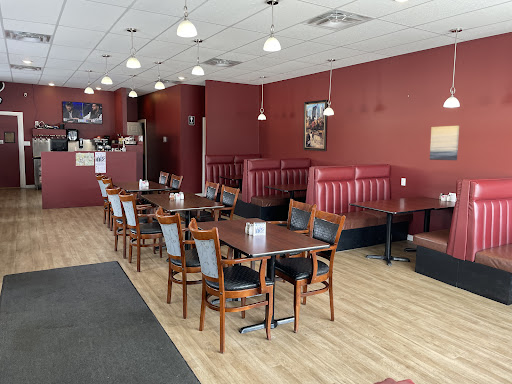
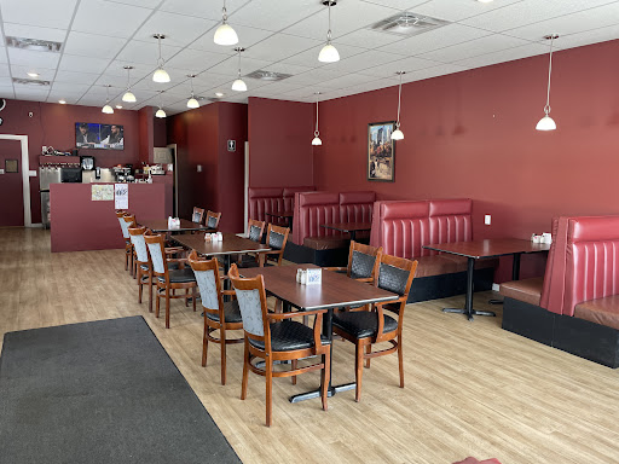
- wall art (443, 143)
